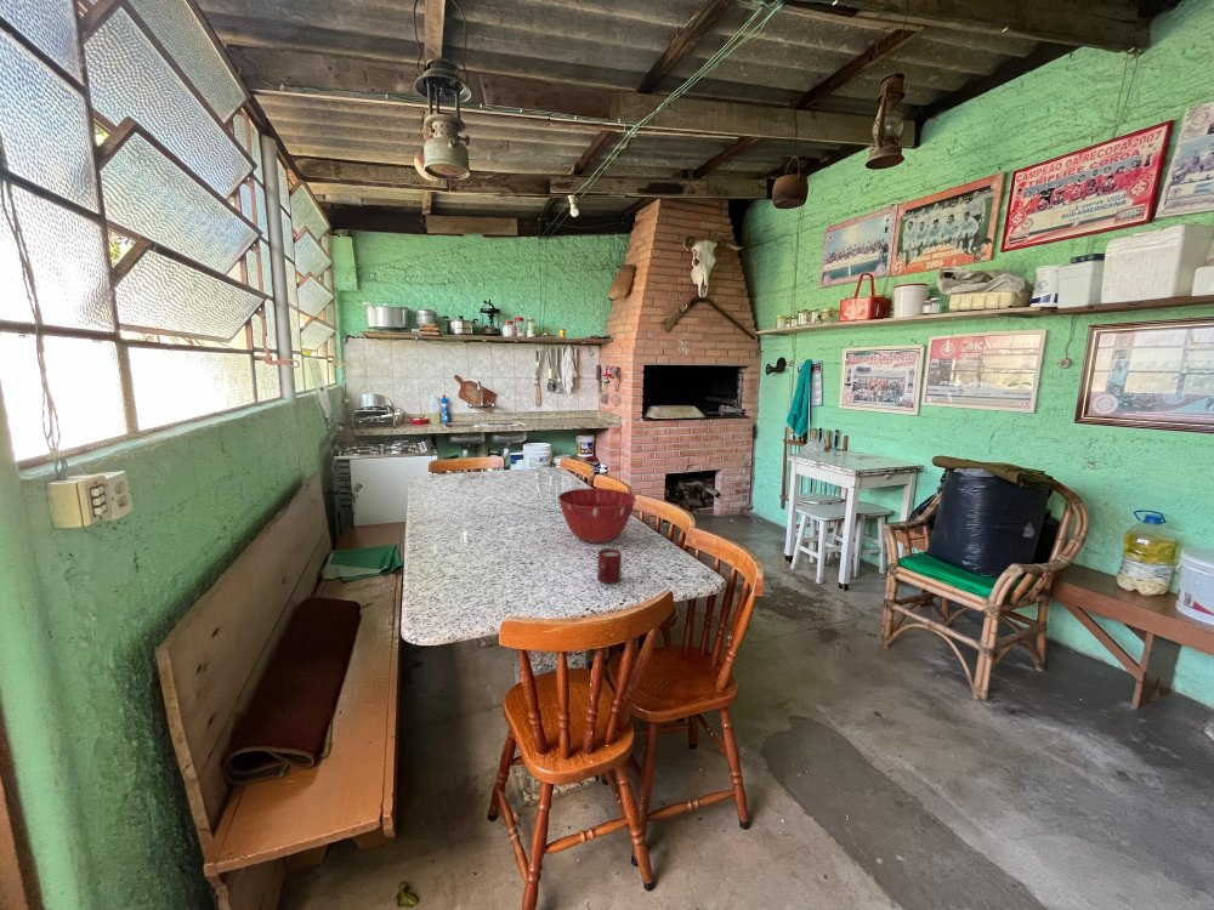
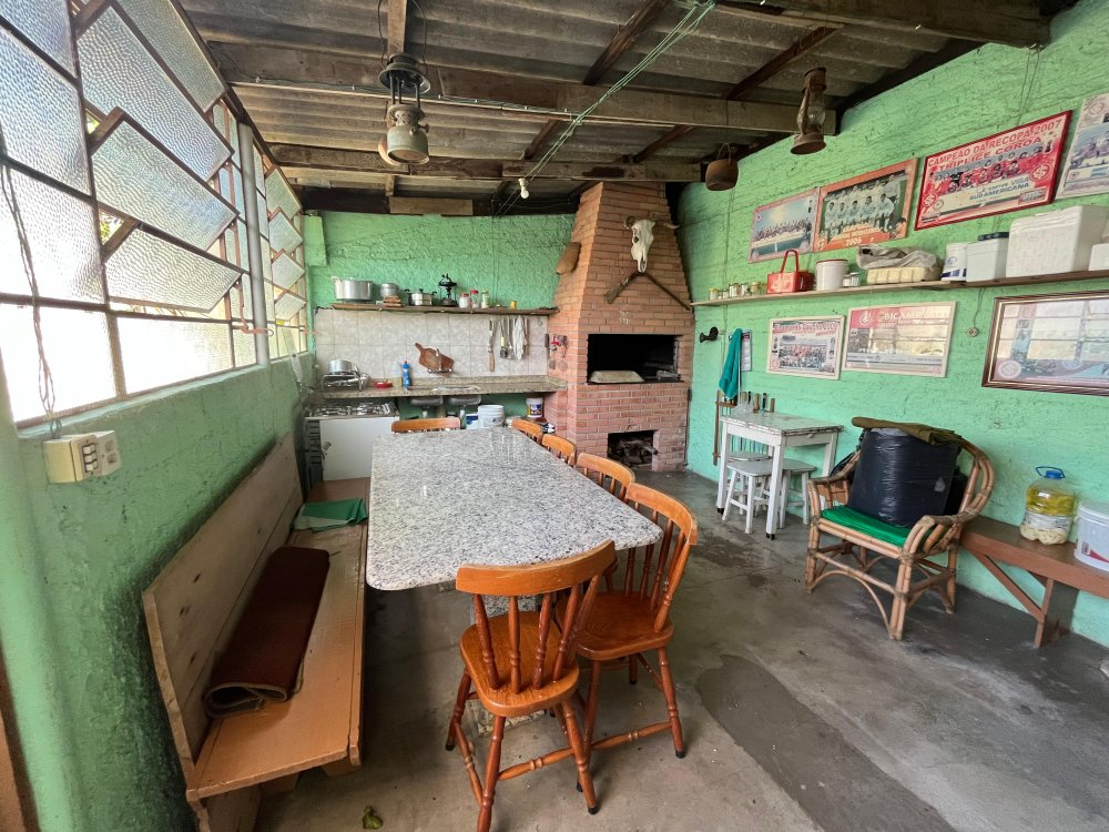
- cup (607, 567)
- mixing bowl (596, 516)
